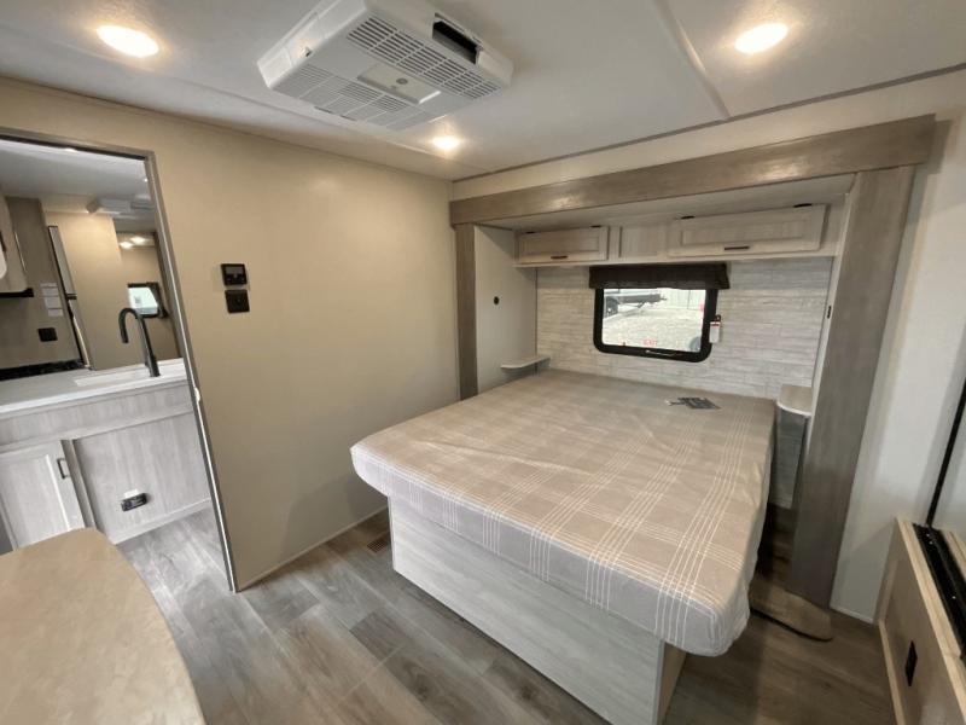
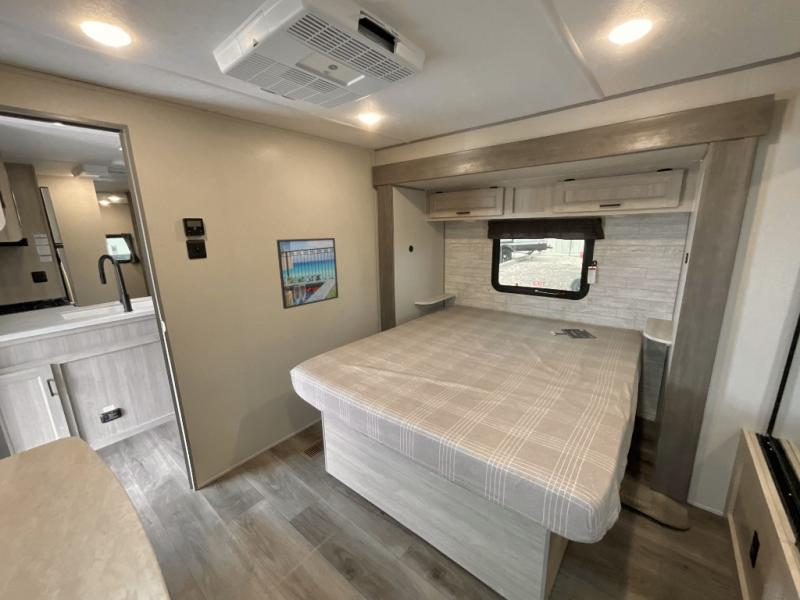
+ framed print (310, 271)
